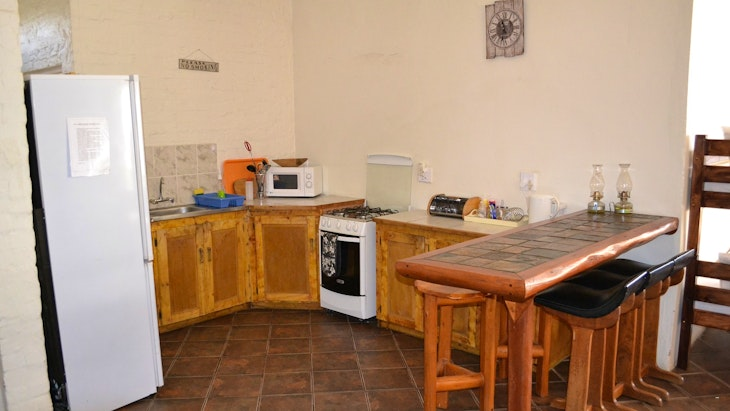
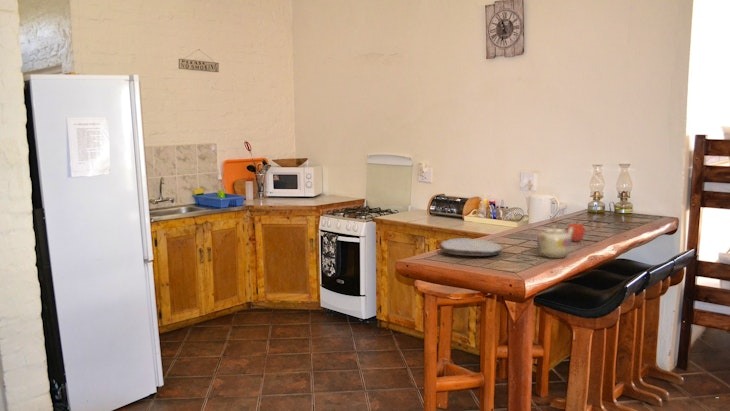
+ apple (575, 231)
+ teapot (554, 240)
+ plate (470, 248)
